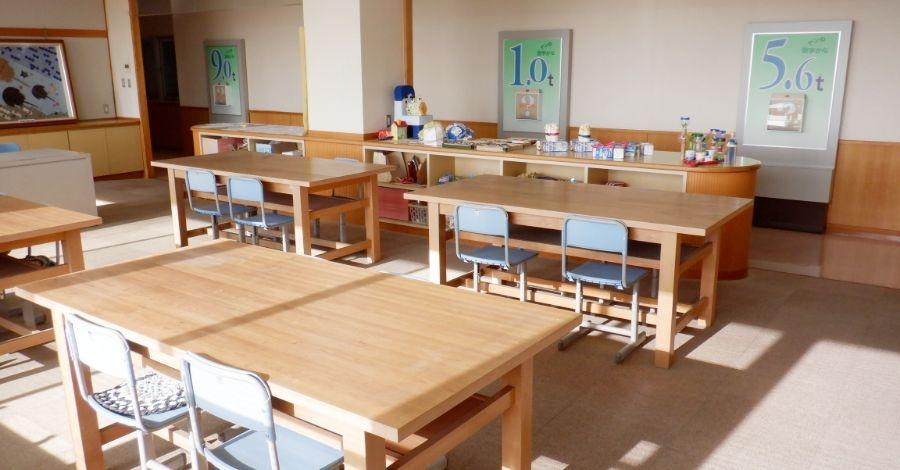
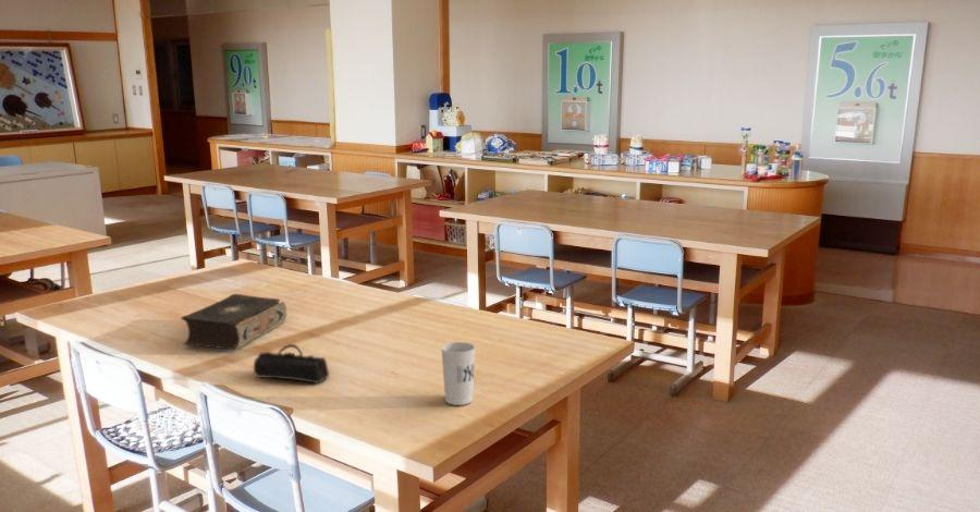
+ pencil case (290, 361)
+ cup (458, 374)
+ book (235, 320)
